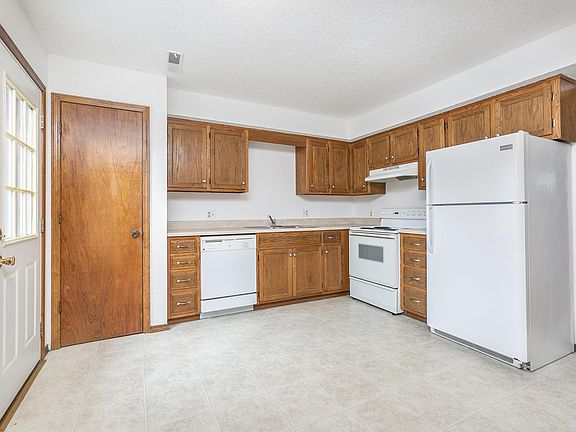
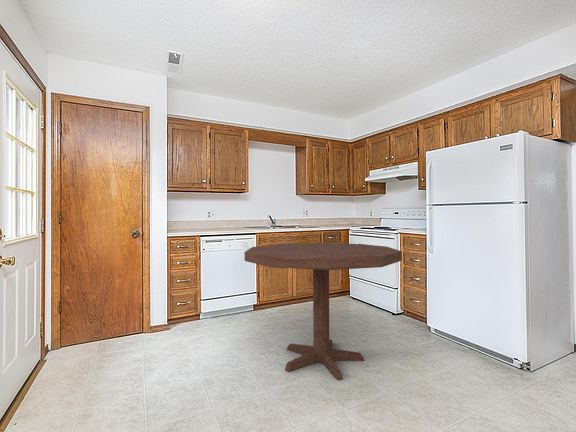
+ dining table (321, 303)
